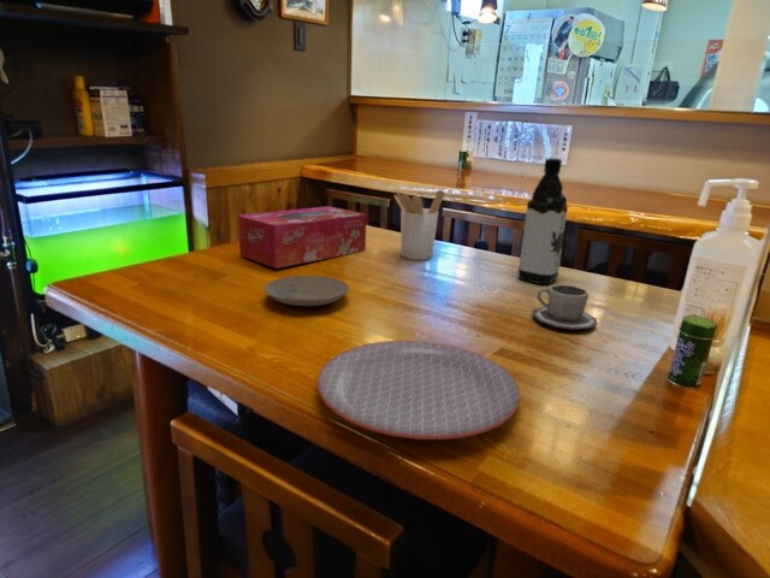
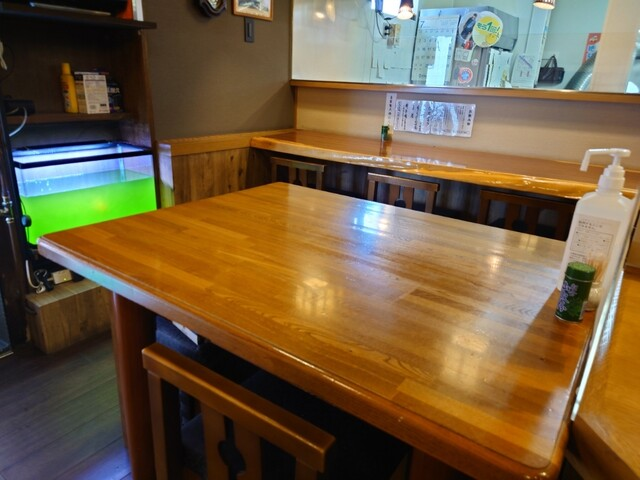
- cup (565, 305)
- utensil holder (415, 224)
- water bottle (545, 220)
- tissue box (304, 234)
- plate (307, 293)
- plate (416, 387)
